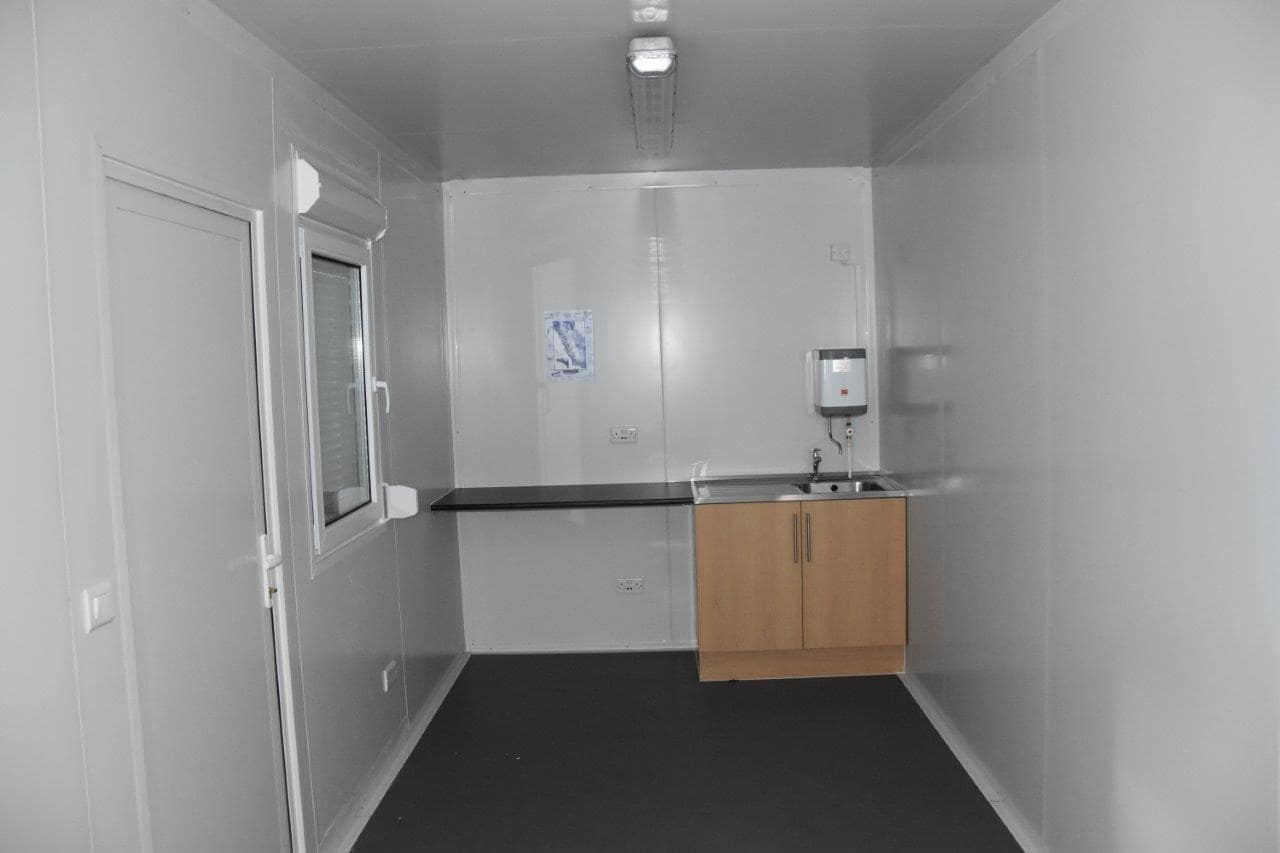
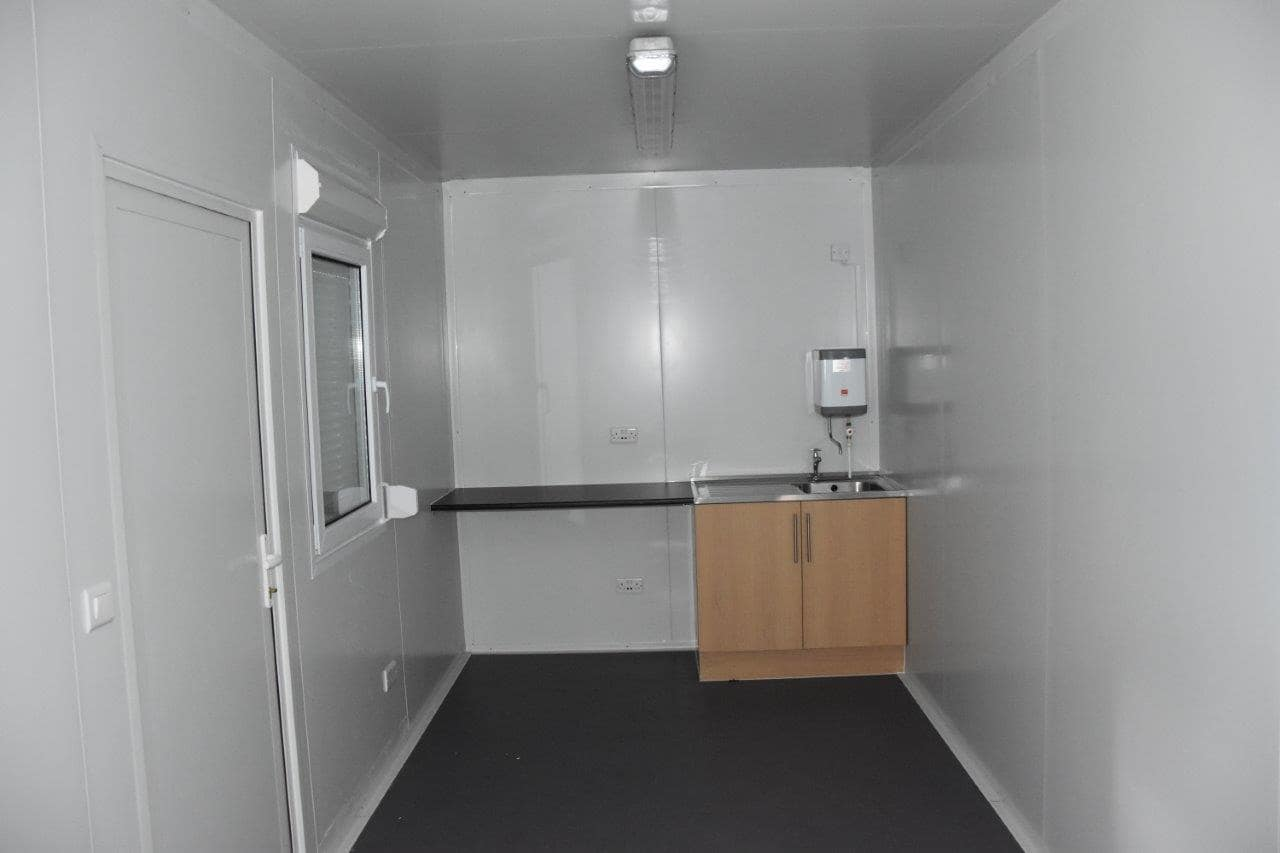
- wall art (570, 345)
